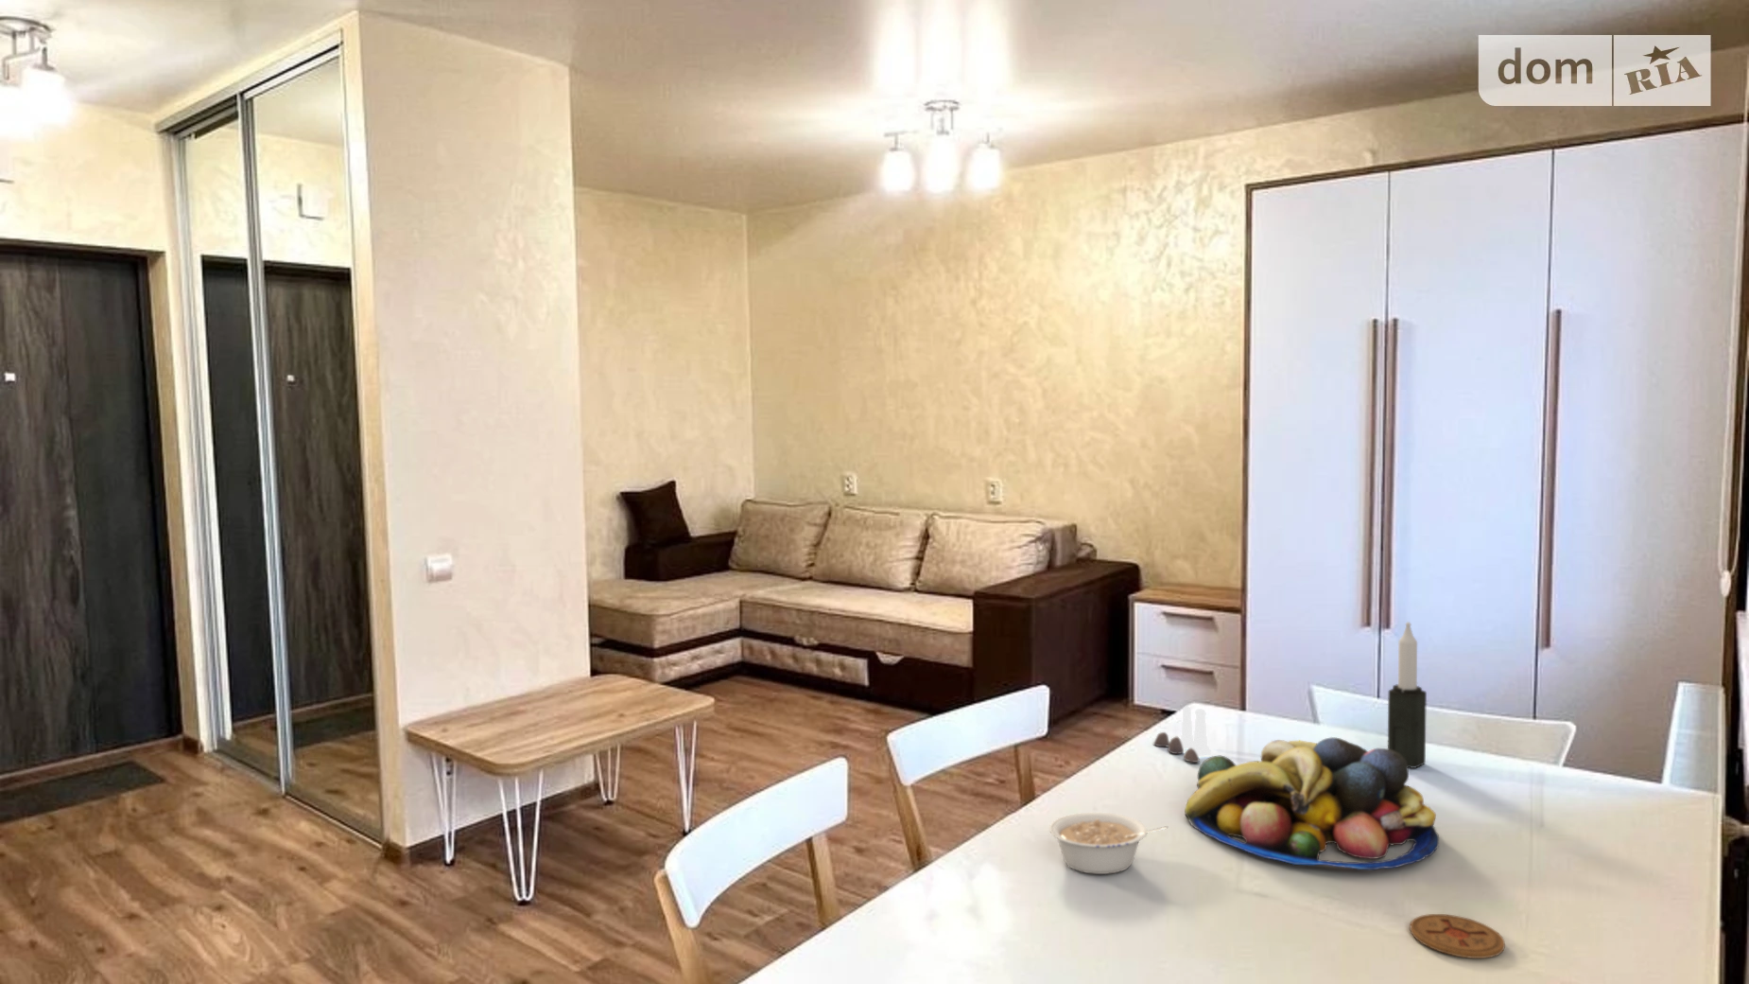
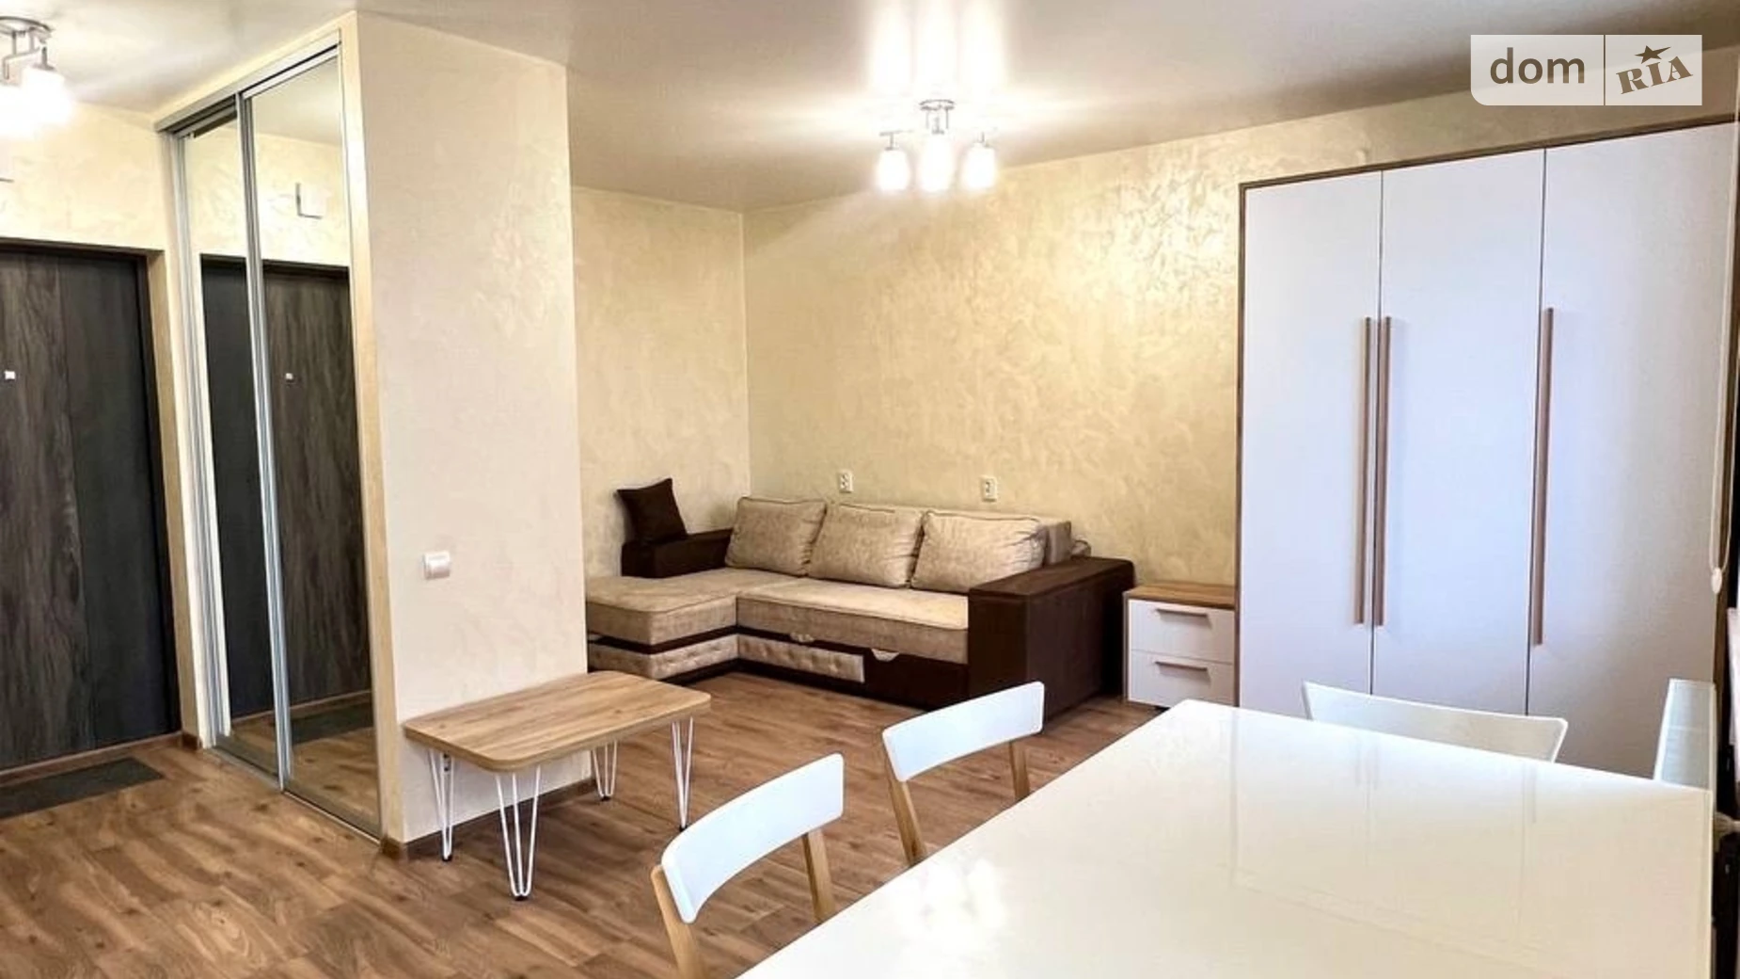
- fruit bowl (1307, 783)
- coaster (1456, 935)
- candle (1407, 692)
- salt and pepper shaker set (1186, 729)
- legume (1102, 841)
